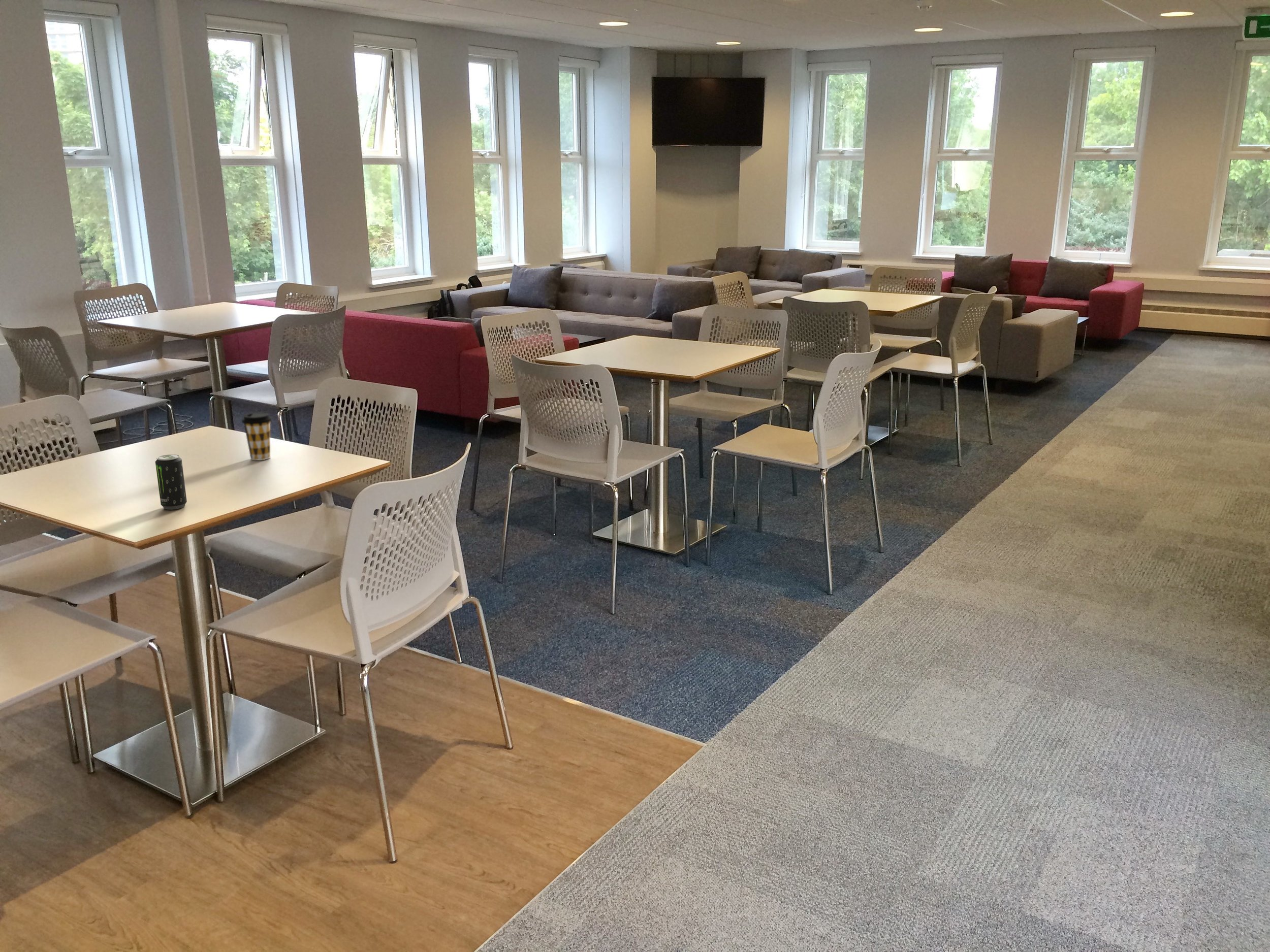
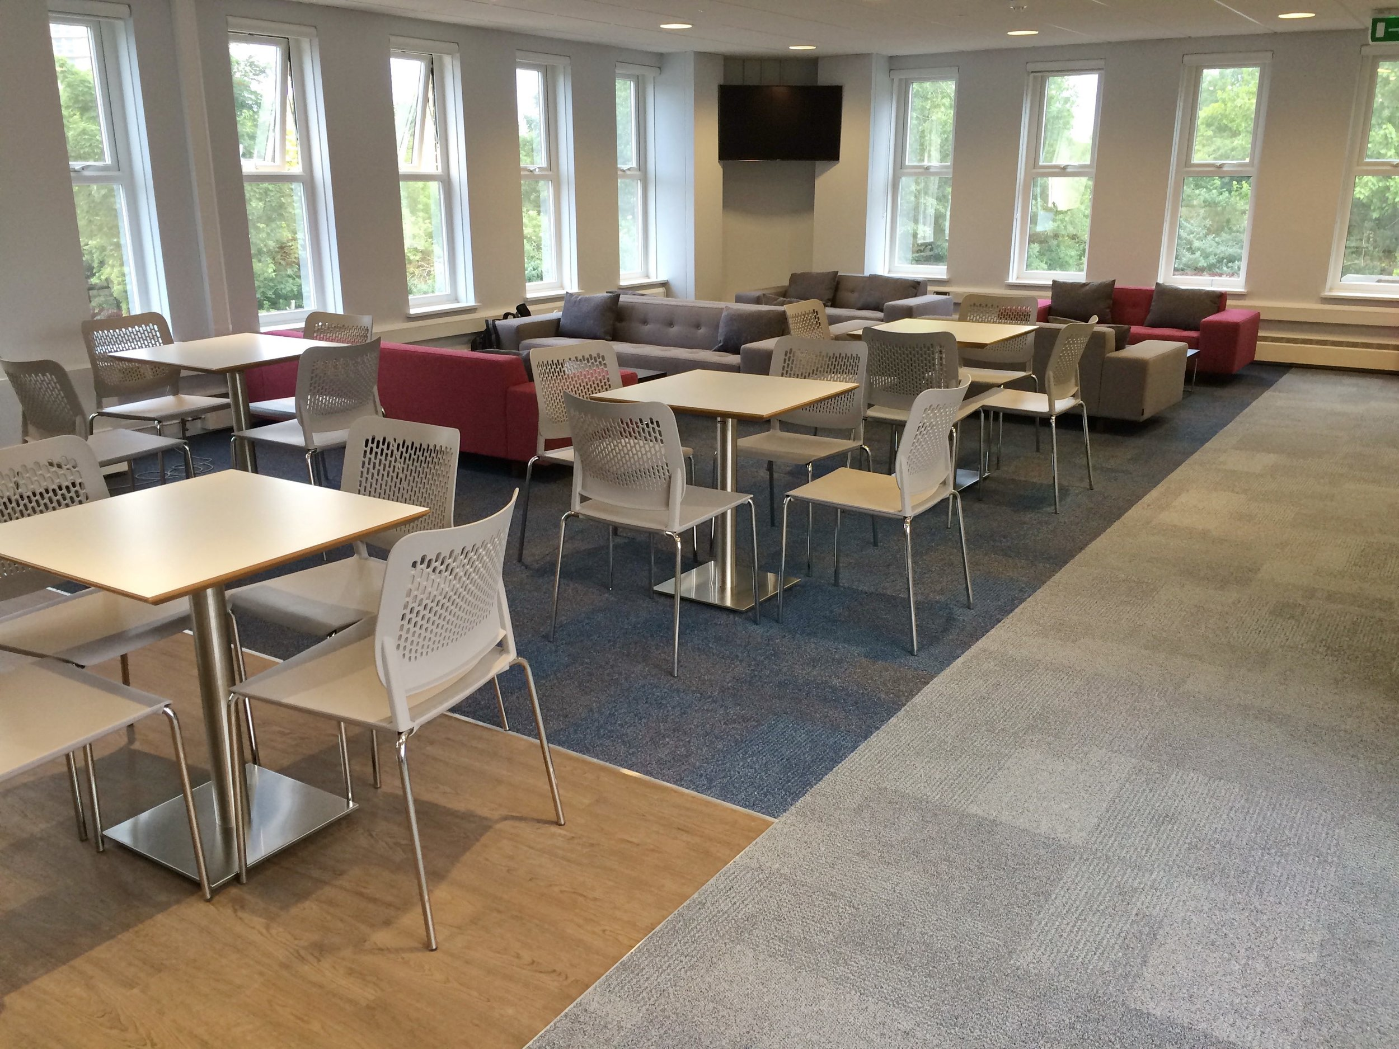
- beverage can (171, 482)
- coffee cup (259, 436)
